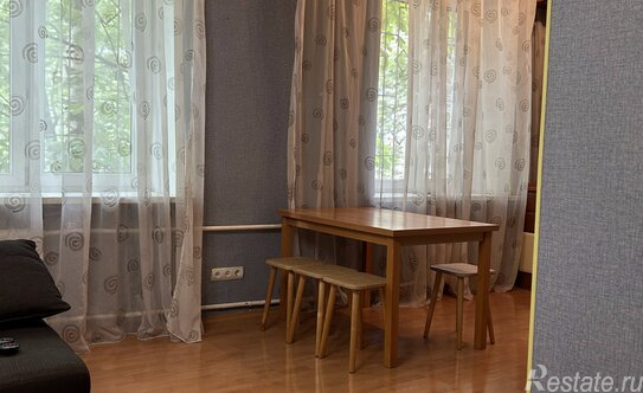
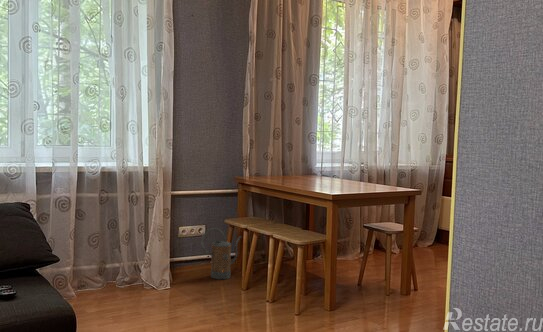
+ watering can (221, 252)
